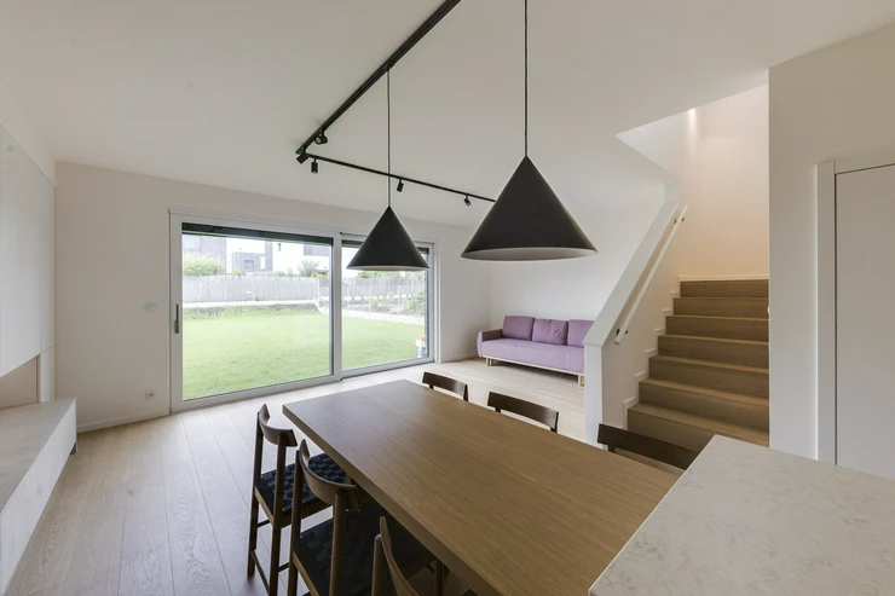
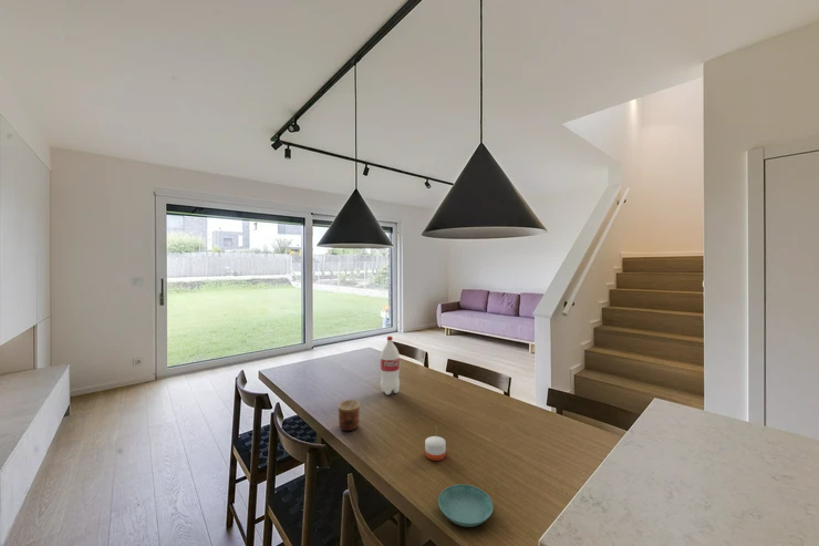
+ bottle (390, 363)
+ cup (349, 415)
+ saucer (465, 506)
+ candle (435, 440)
